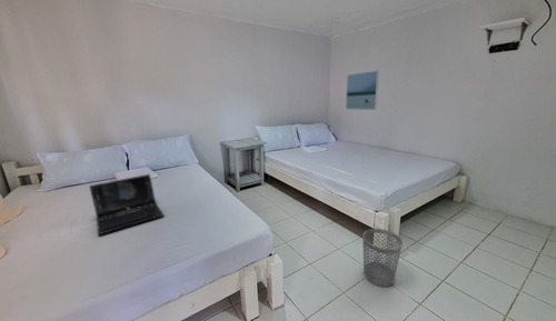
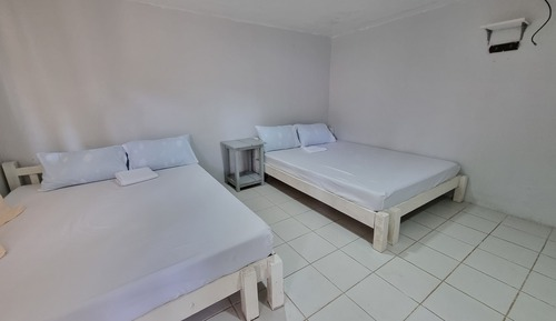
- laptop (127, 201)
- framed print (360, 91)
- wastebasket (380, 257)
